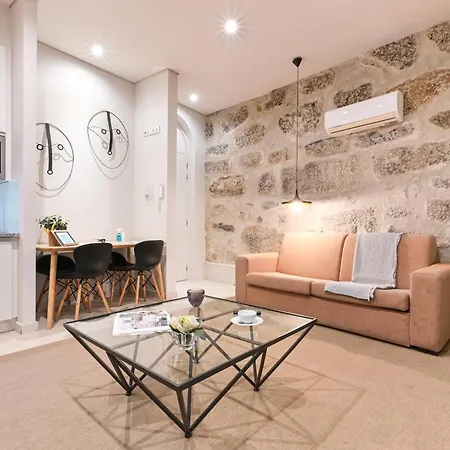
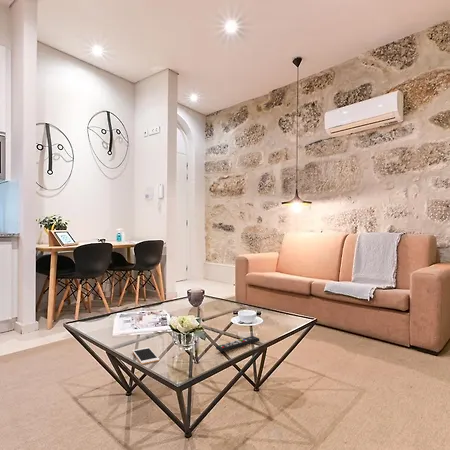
+ remote control (238, 343)
+ cell phone (145, 355)
